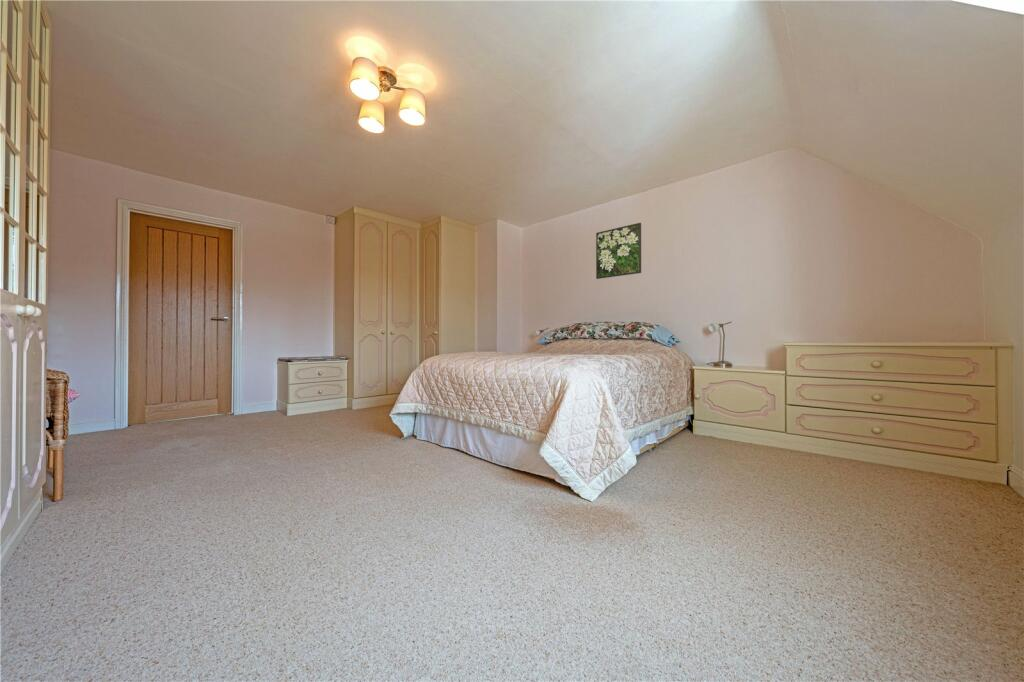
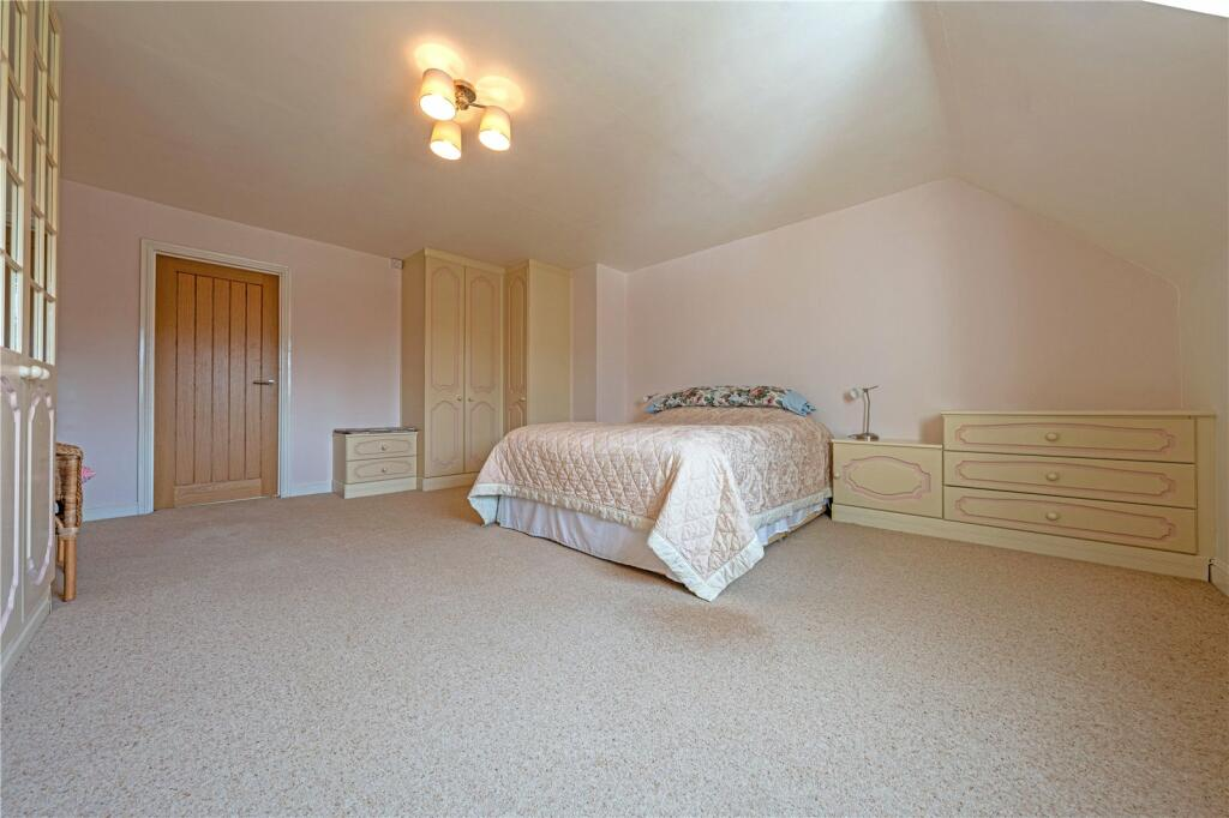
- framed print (617, 252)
